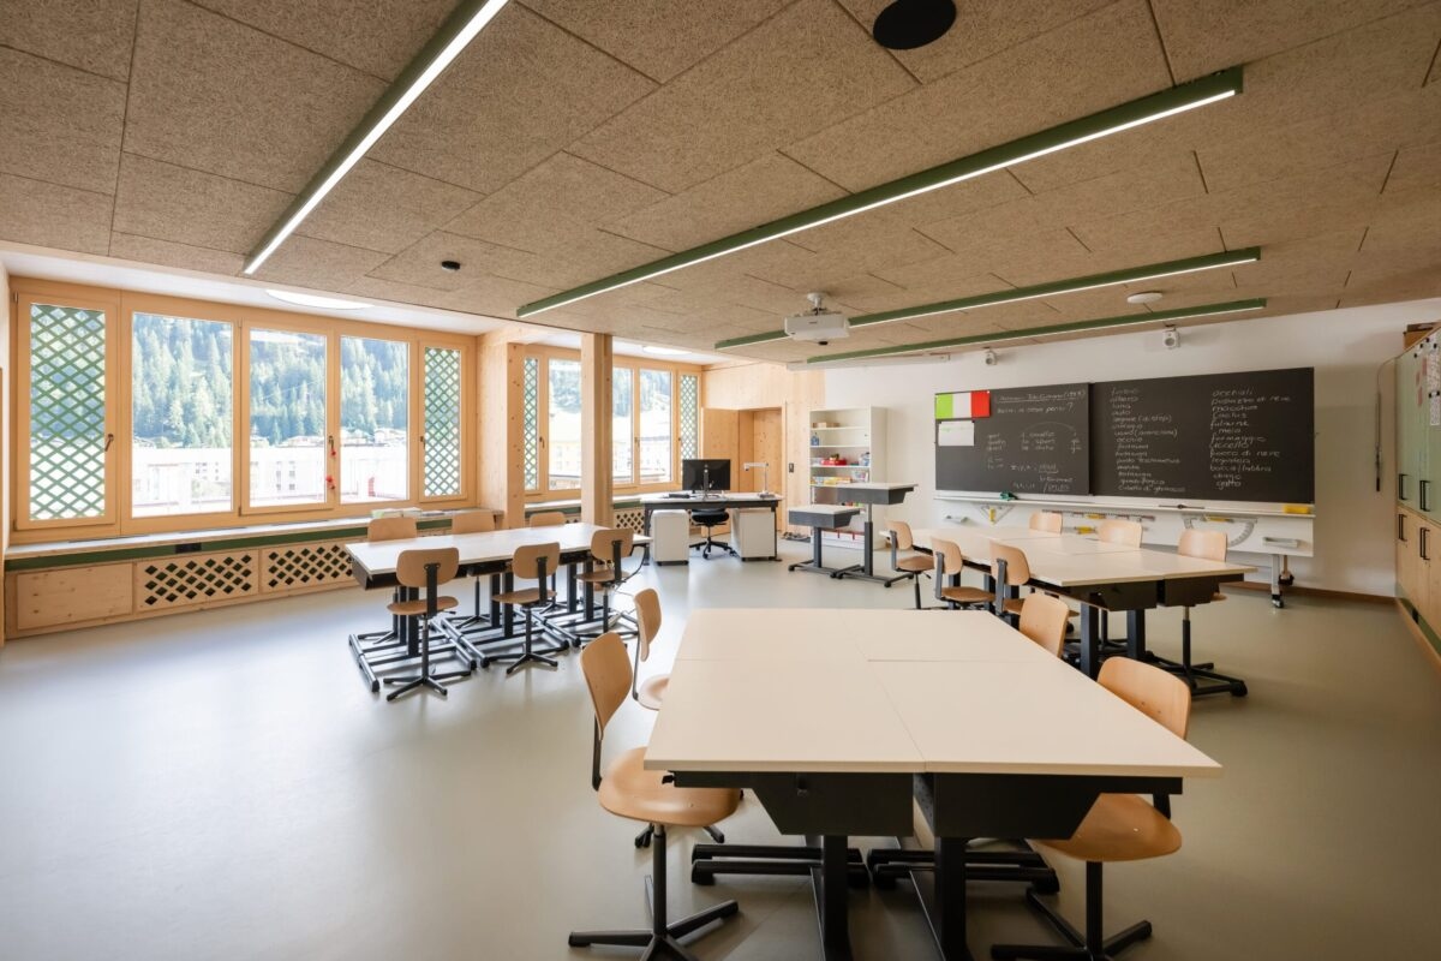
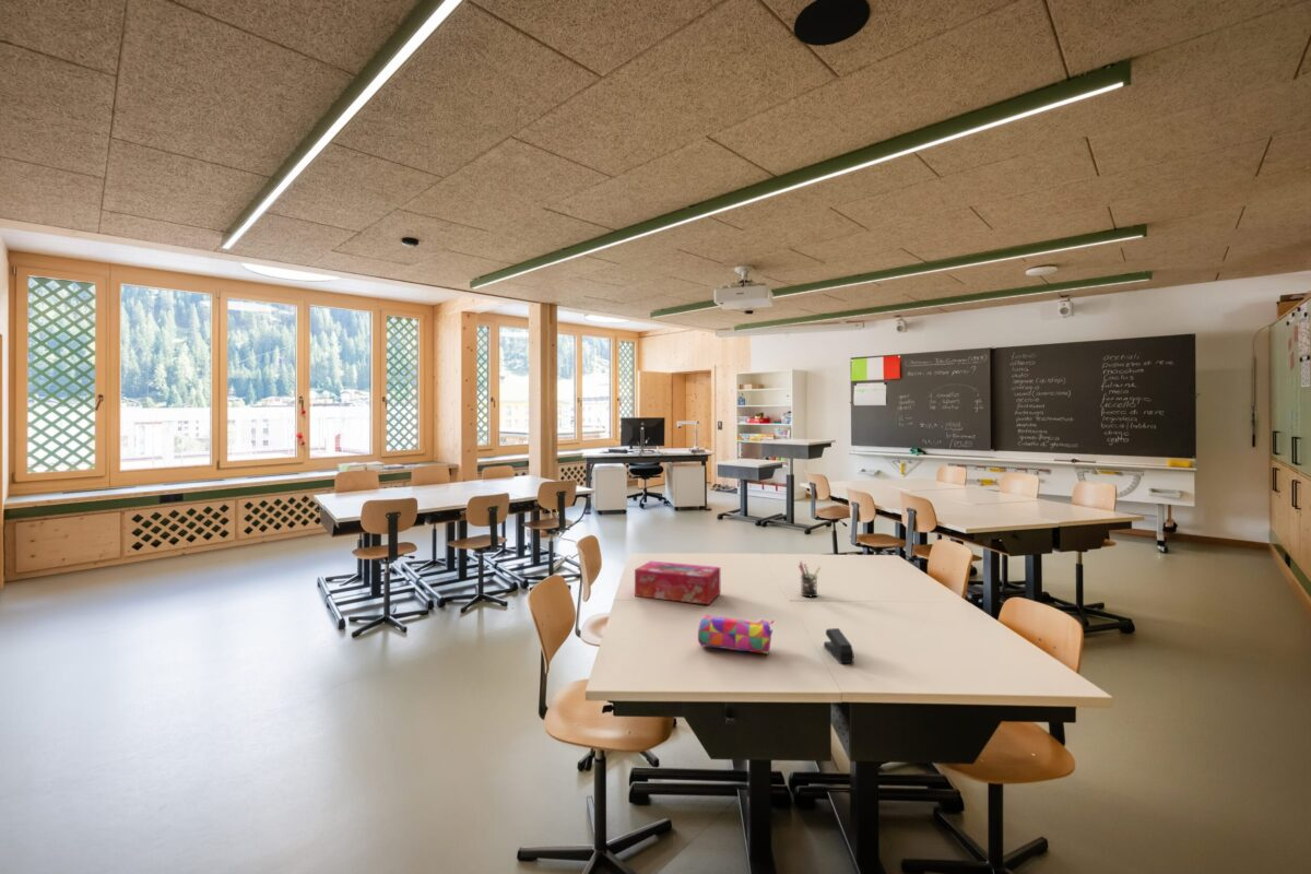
+ stapler (838, 643)
+ pen holder (807, 578)
+ pencil case (735, 633)
+ tissue box (677, 581)
